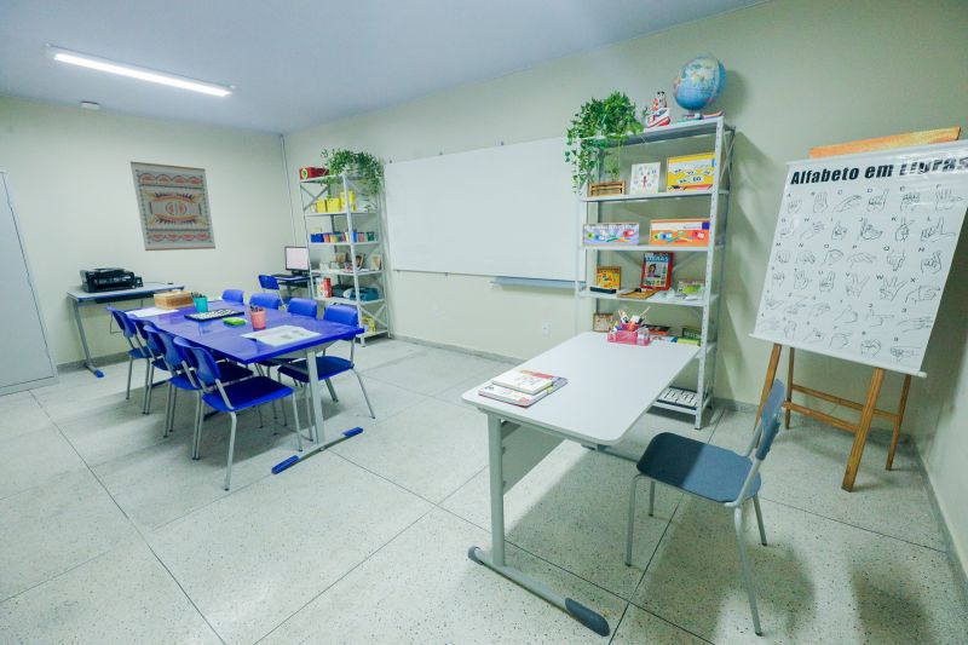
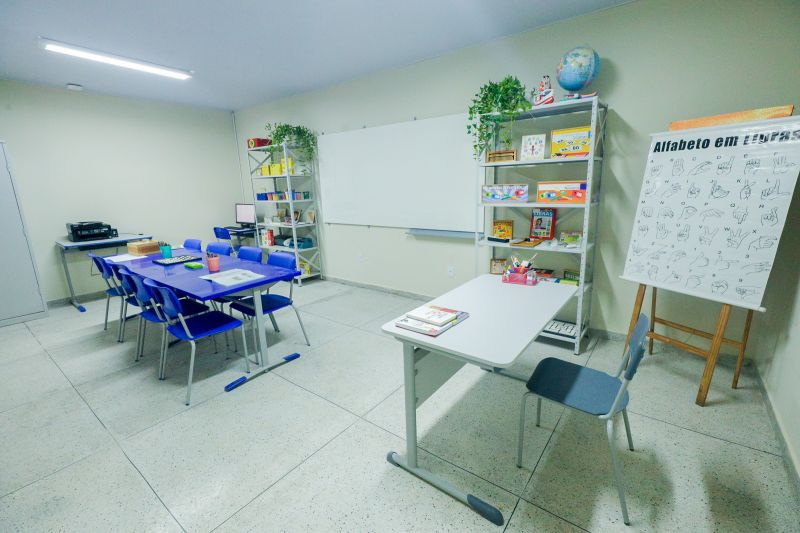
- wall art (175, 208)
